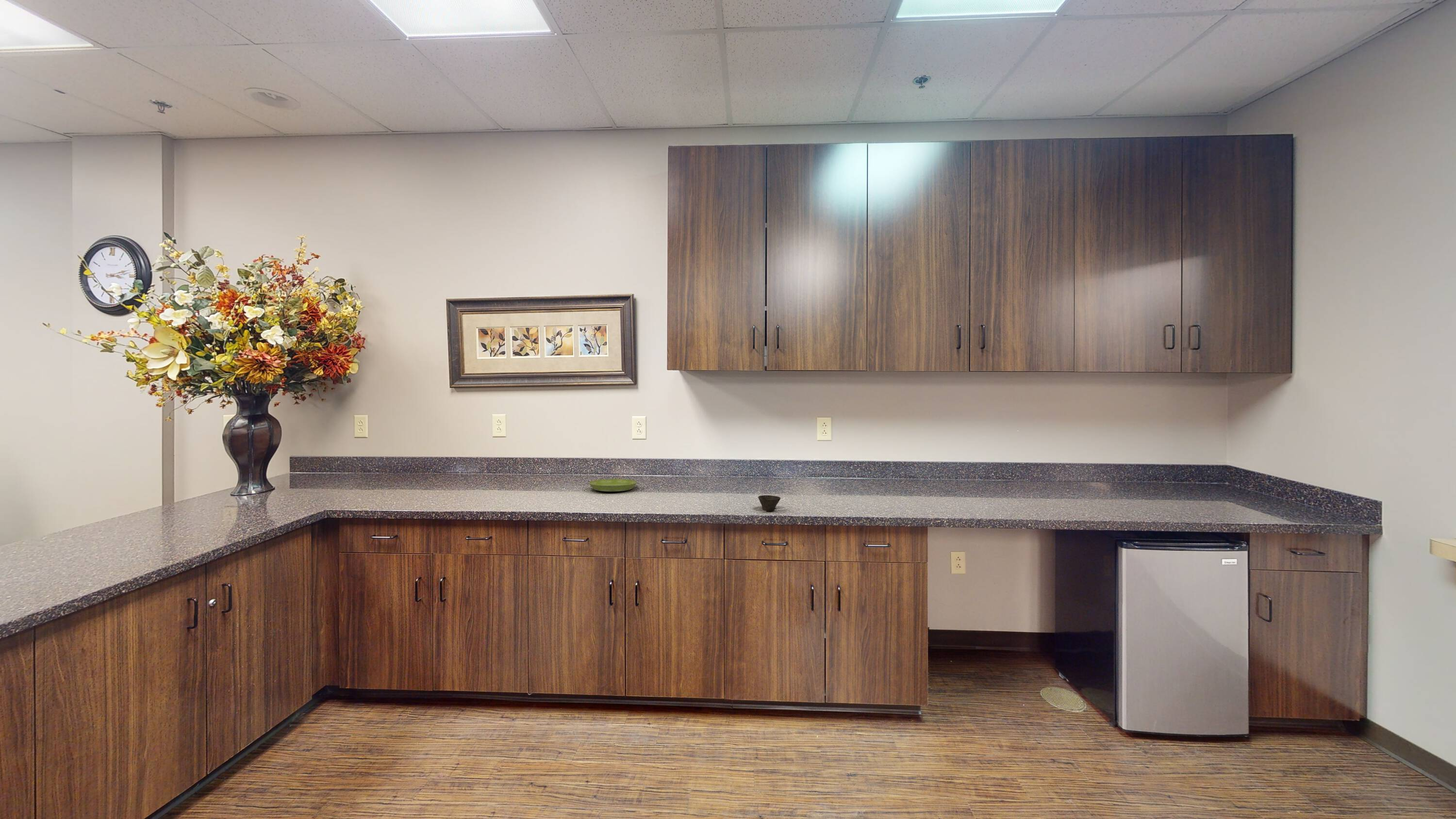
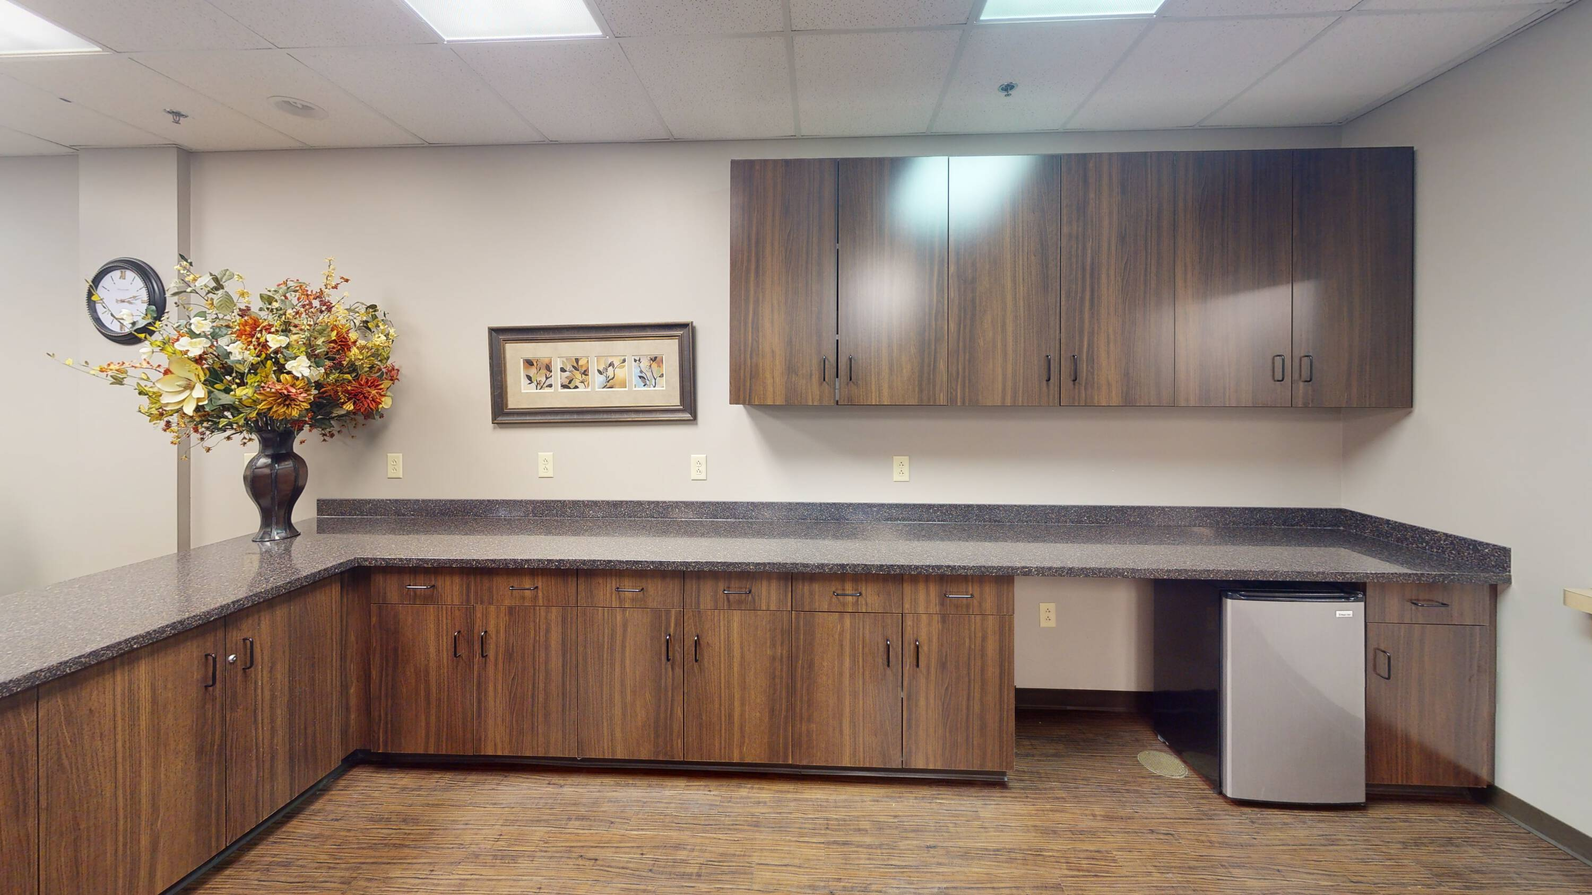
- cup (769, 503)
- saucer (613, 485)
